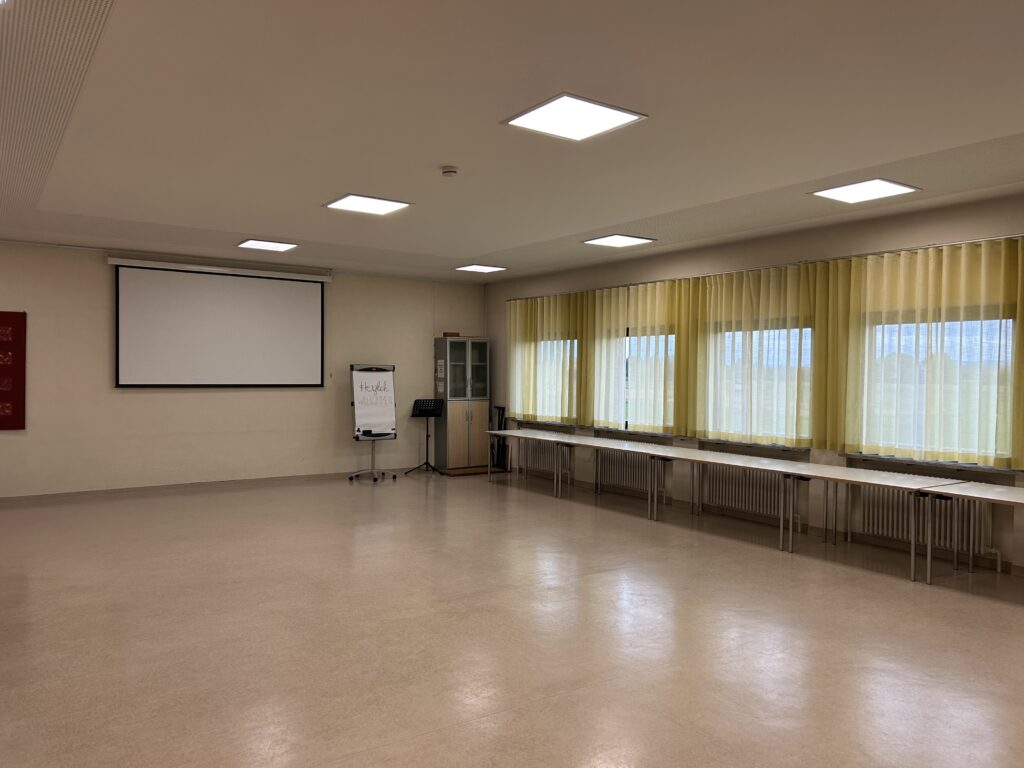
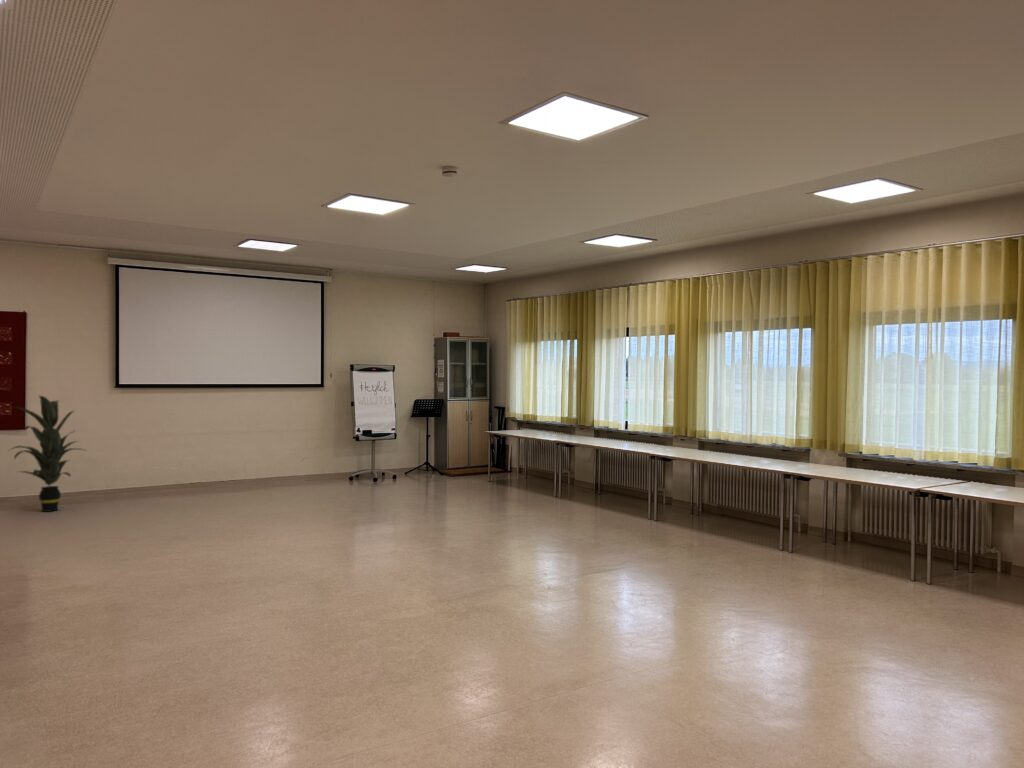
+ indoor plant (44, 453)
